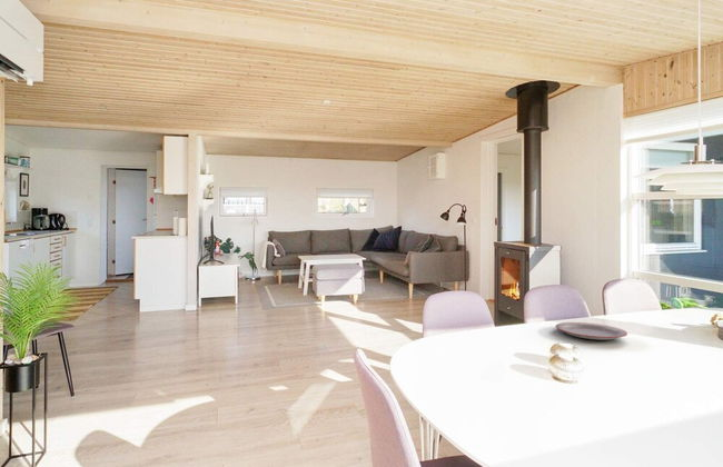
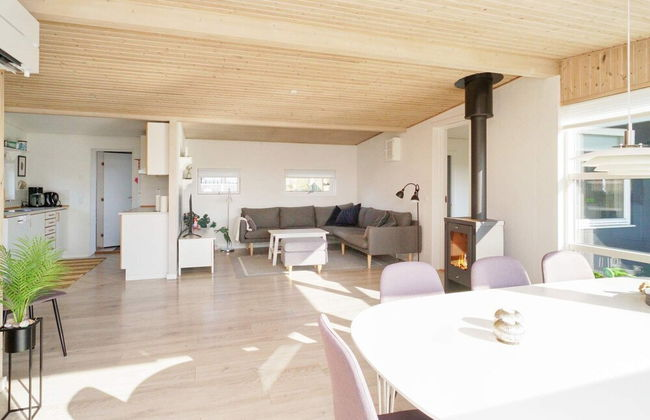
- plate (590, 331)
